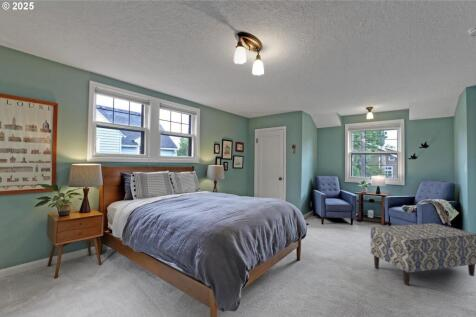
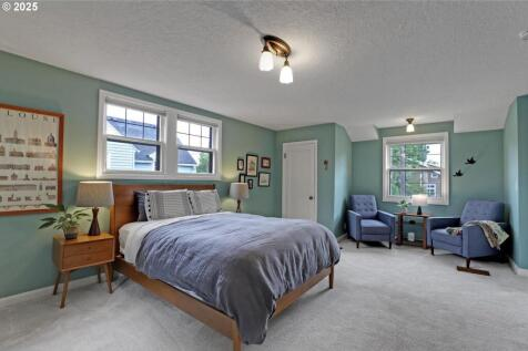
- bench (422, 250)
